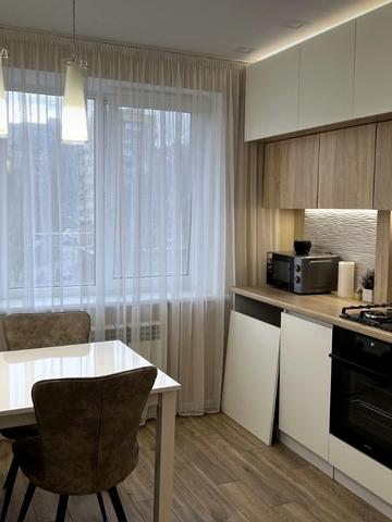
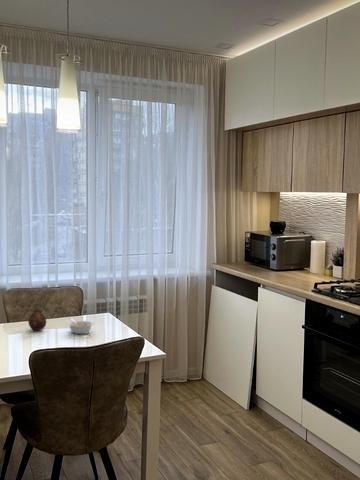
+ fruit (37, 319)
+ legume (79, 326)
